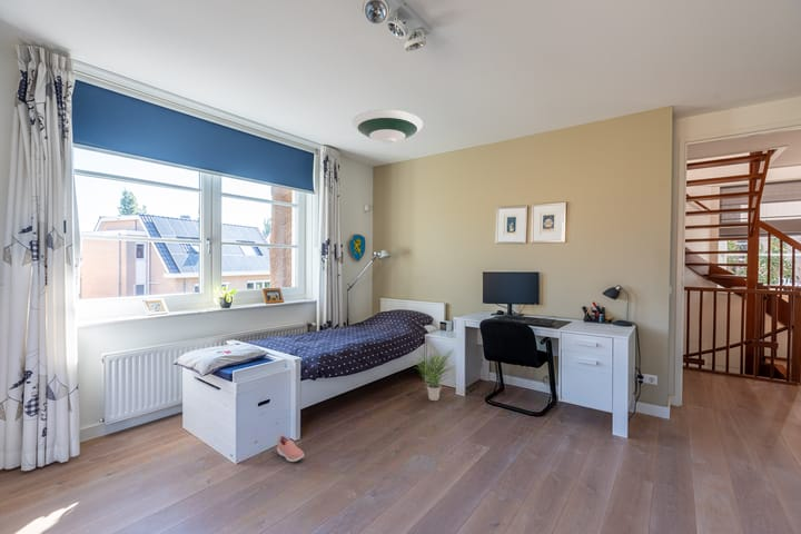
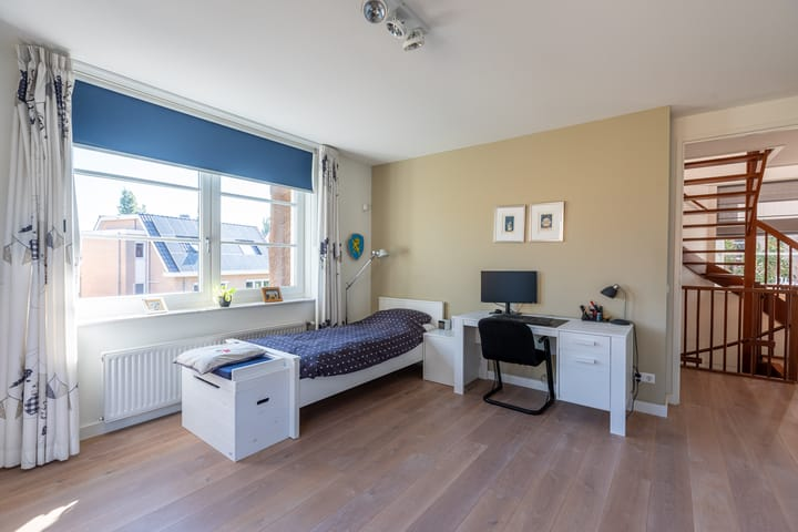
- potted plant (432, 373)
- shoe (289, 448)
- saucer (387, 132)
